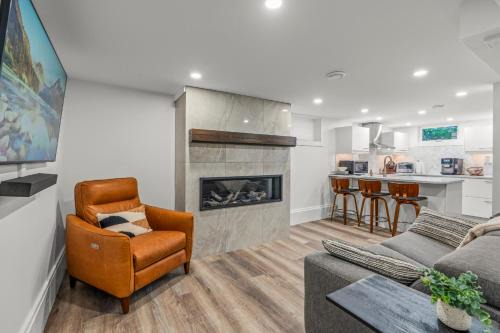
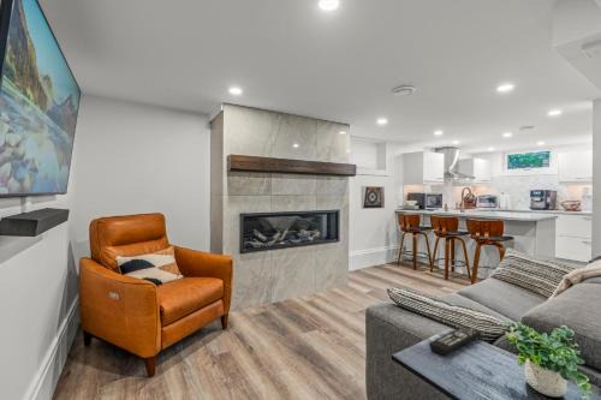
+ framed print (373, 197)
+ remote control (456, 339)
